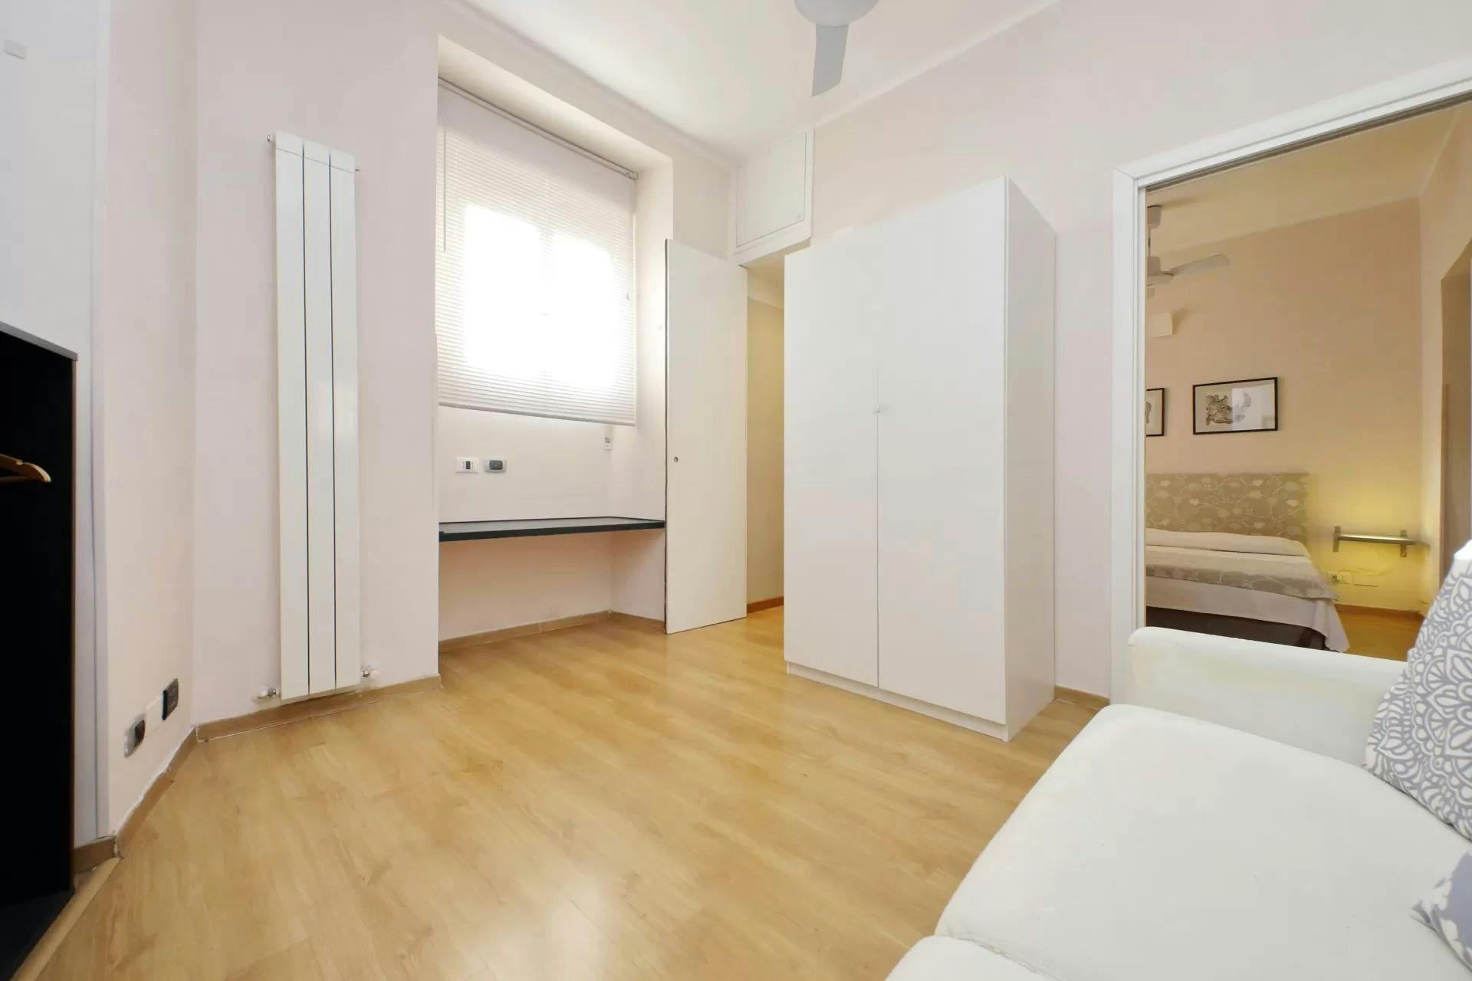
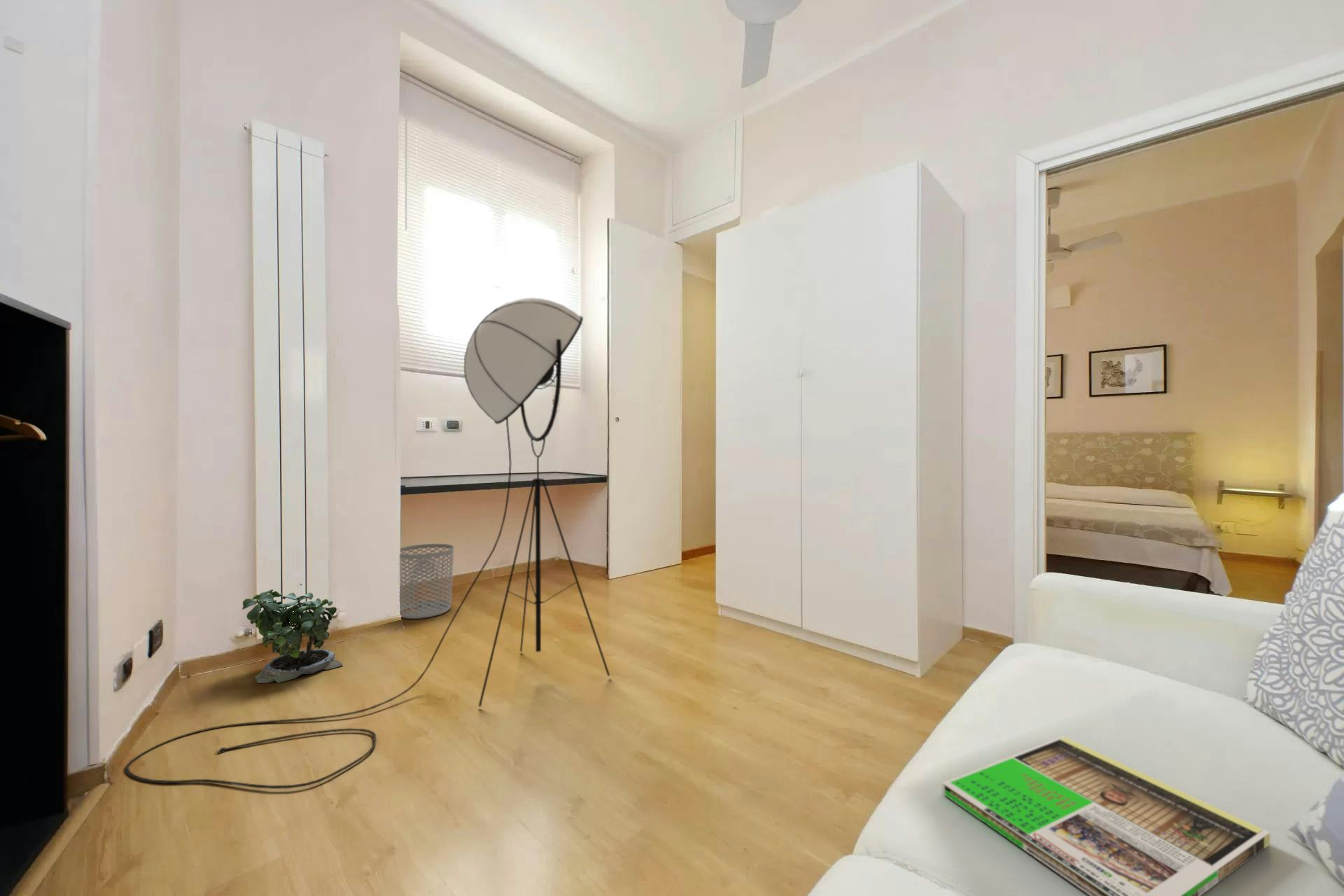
+ waste bin (424, 580)
+ floor lamp (503, 515)
+ potted plant (292, 626)
+ magazine (1094, 811)
